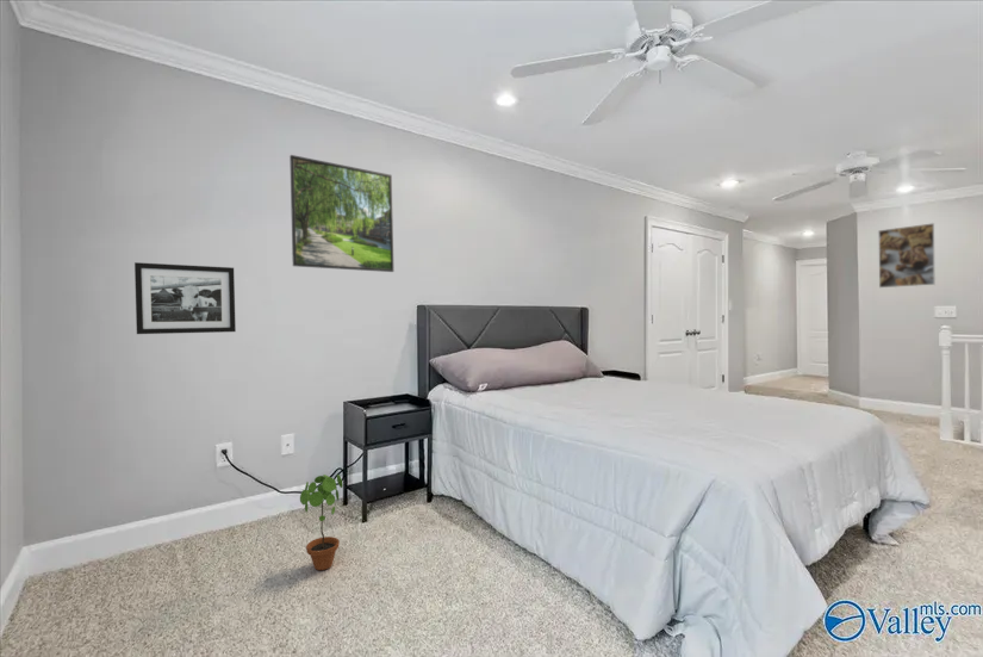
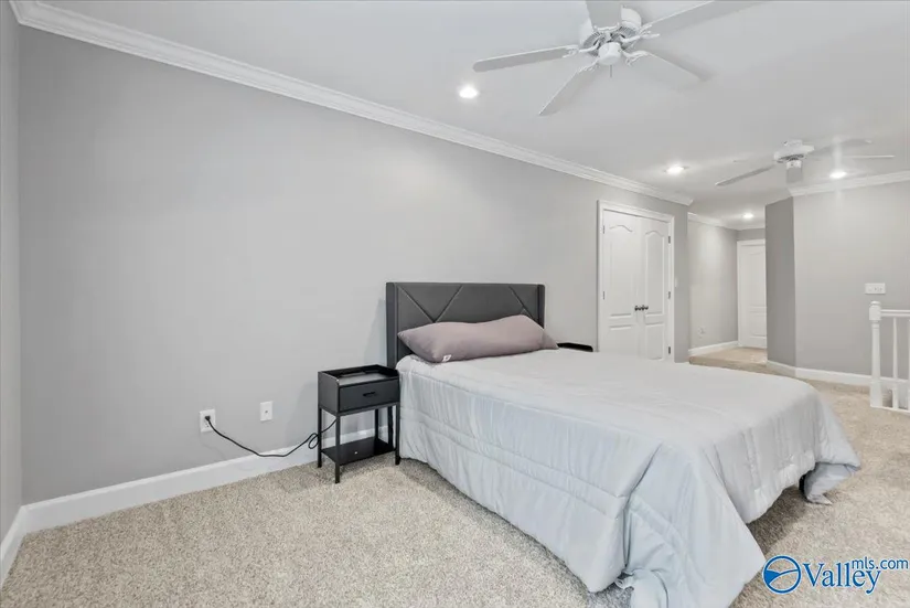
- picture frame (187, 298)
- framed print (344, 217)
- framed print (906, 256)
- potted plant (321, 520)
